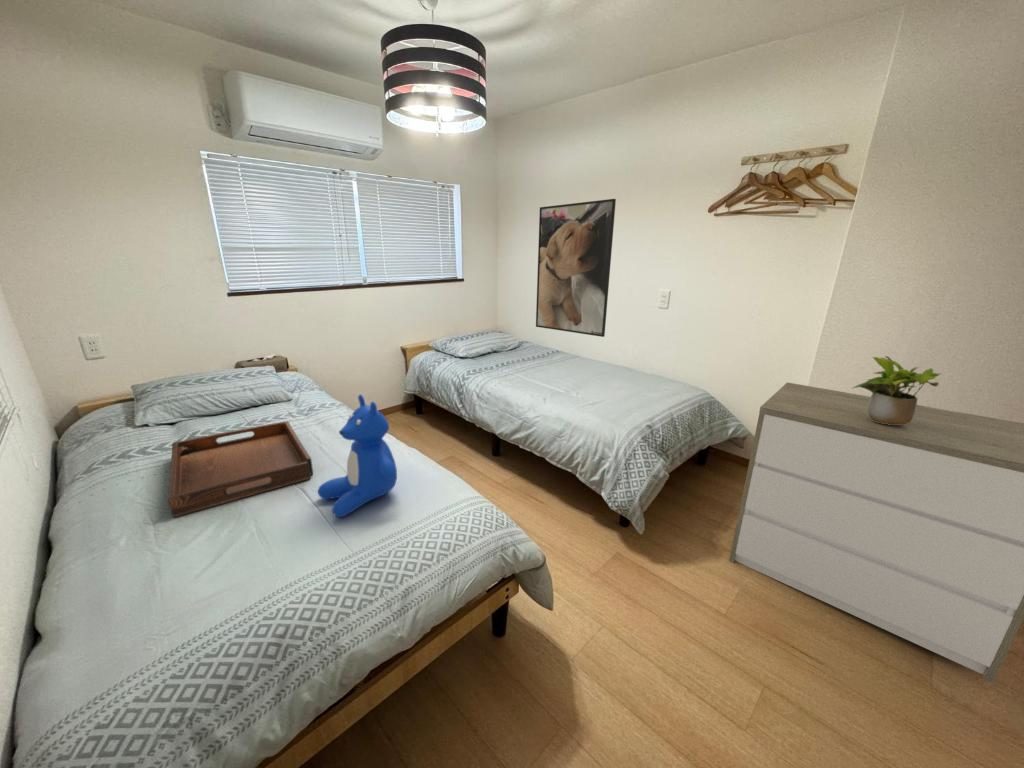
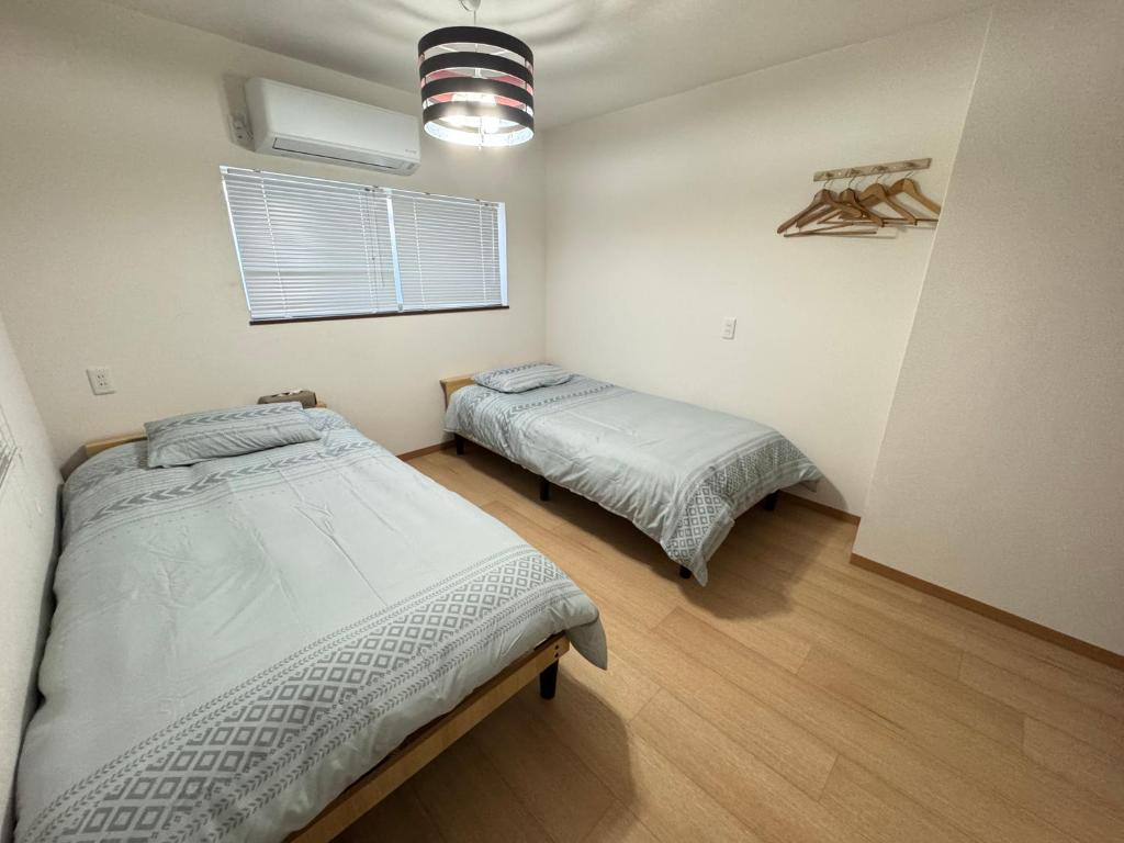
- potted plant (891, 388)
- serving tray (241, 459)
- dresser (868, 501)
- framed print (571, 270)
- teddy bear (355, 451)
